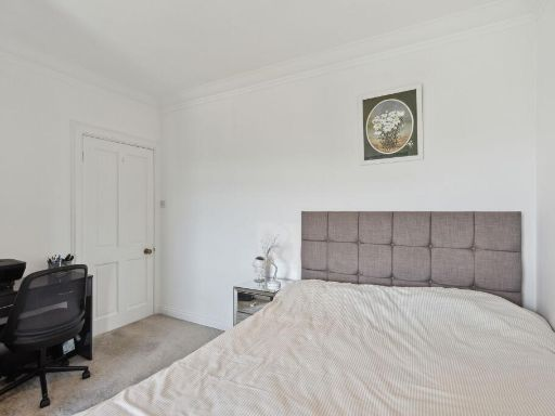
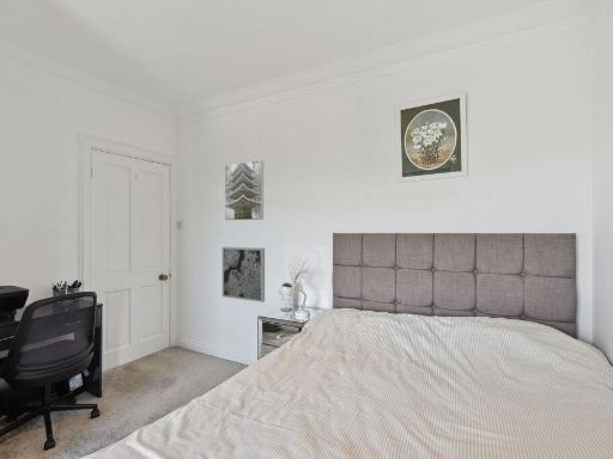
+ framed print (243, 191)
+ wall art (242, 273)
